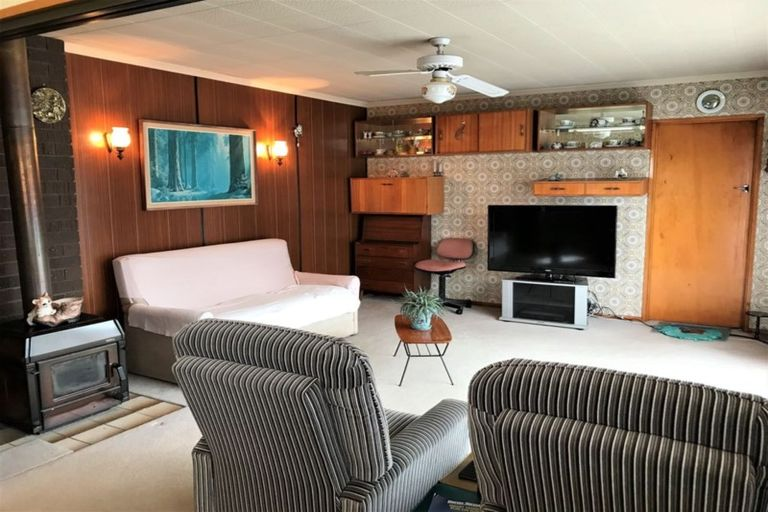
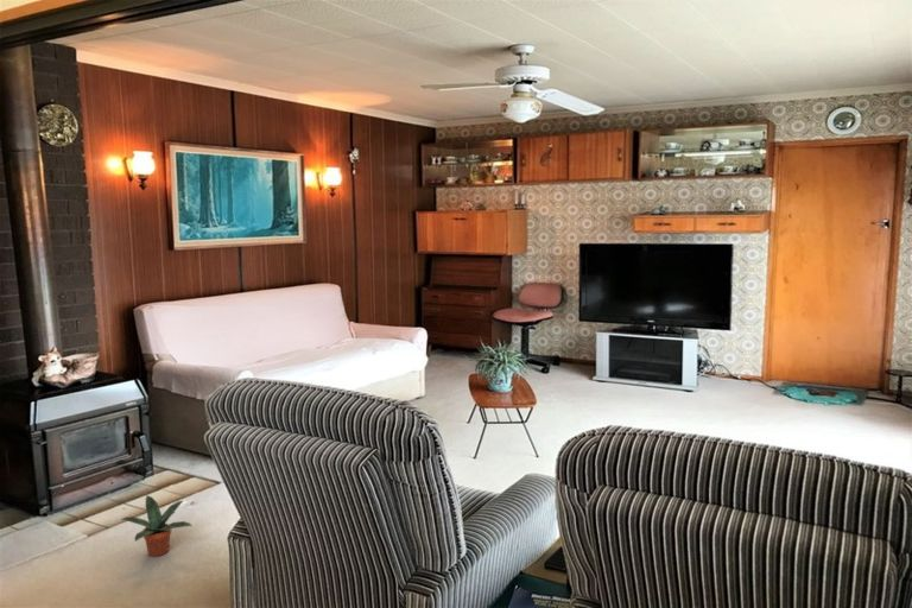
+ potted plant (156, 526)
